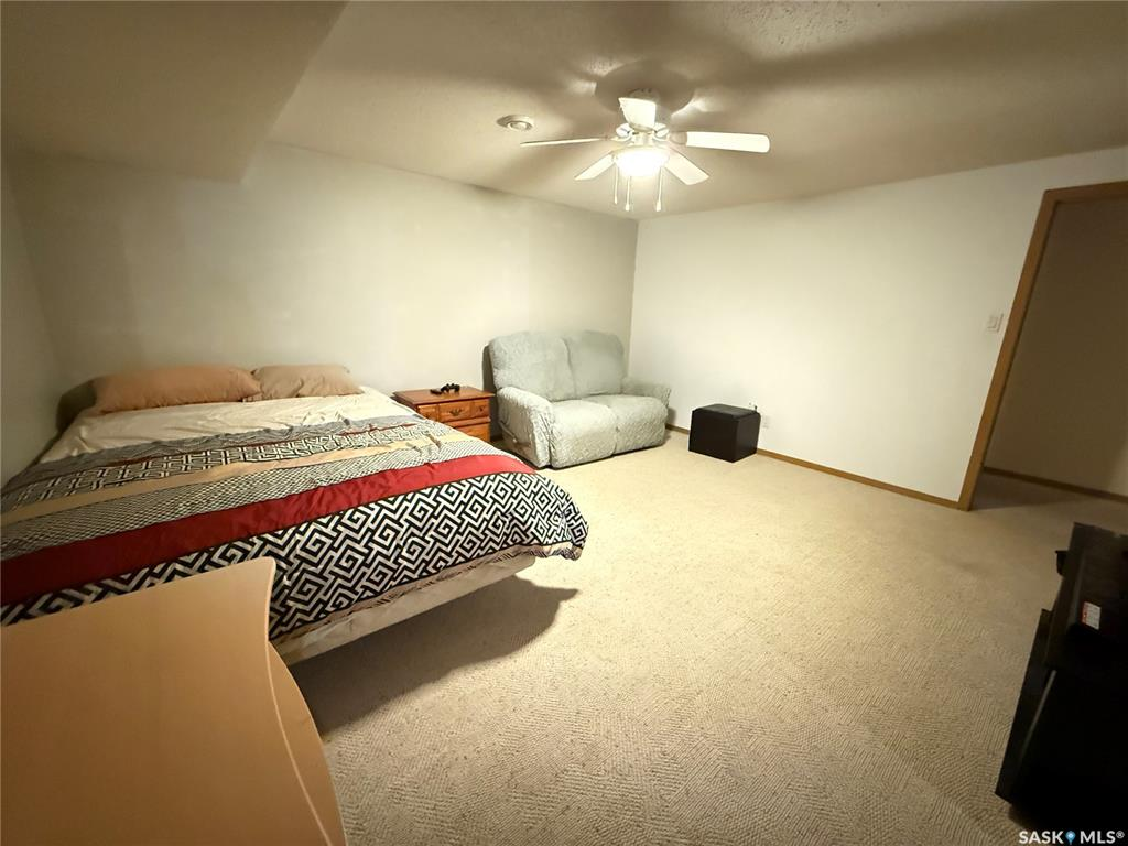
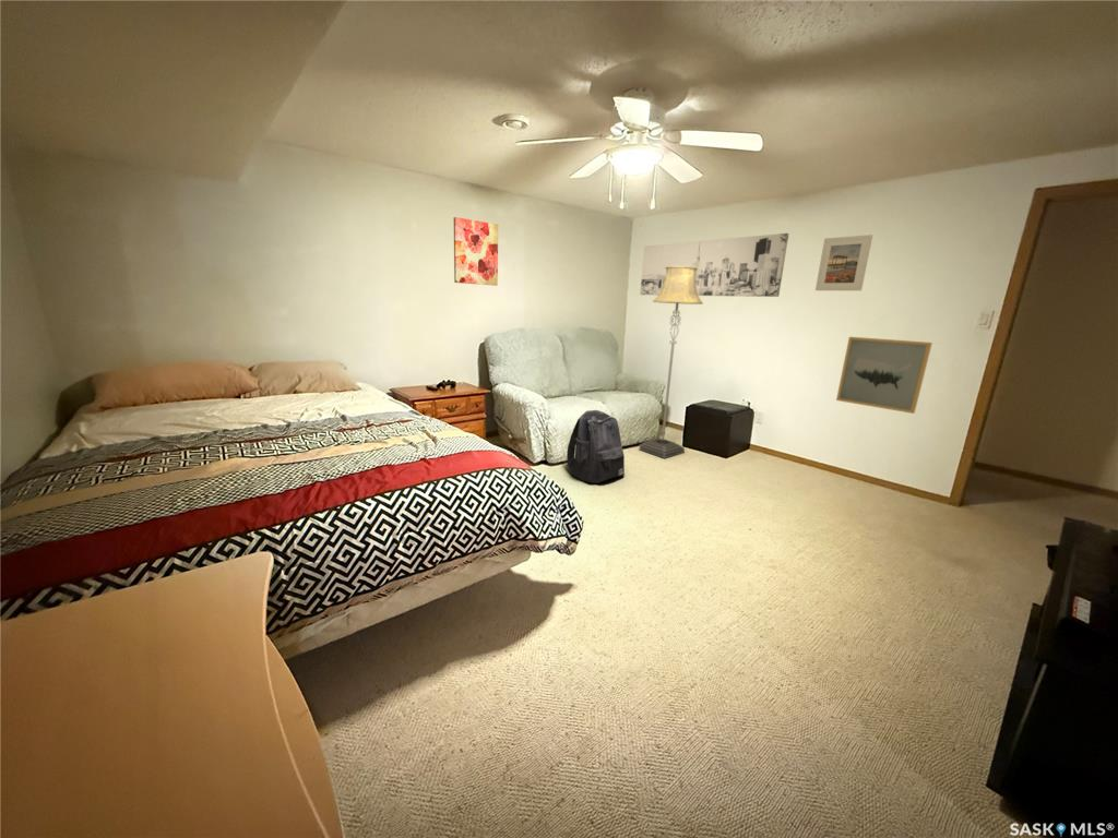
+ wall art (880, 373)
+ wall art (703, 268)
+ backpack (597, 444)
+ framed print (842, 264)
+ wall art (476, 252)
+ floor lamp (670, 363)
